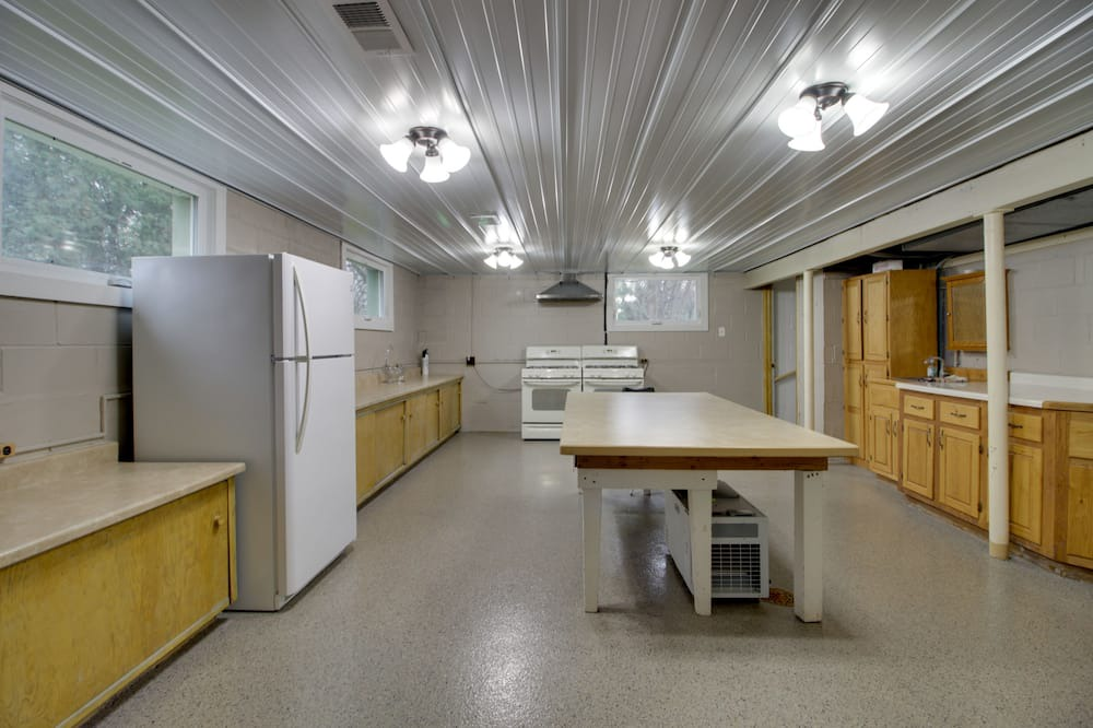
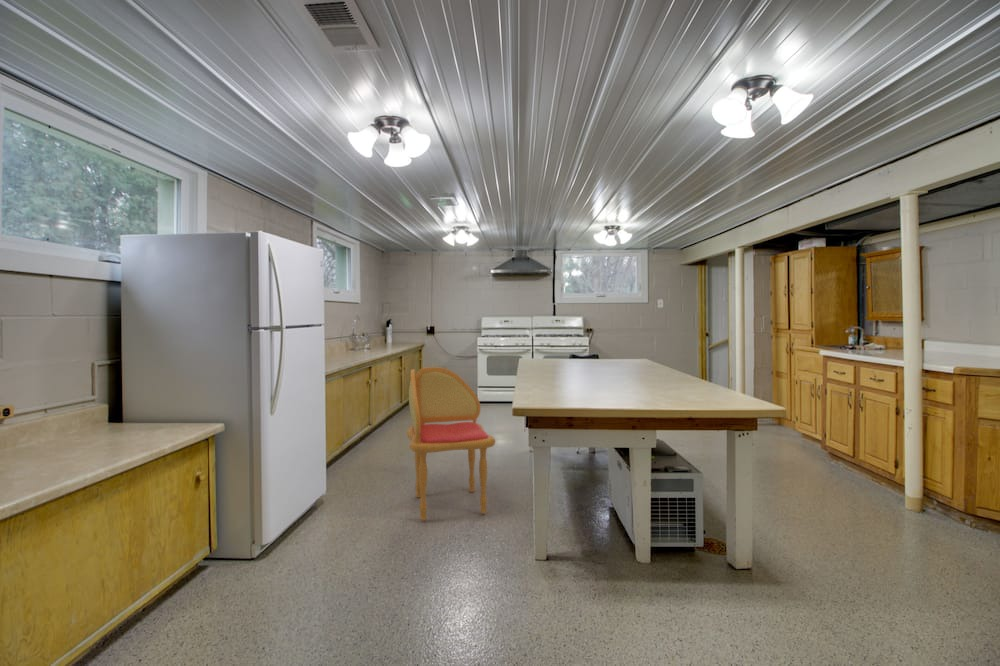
+ dining chair (449, 437)
